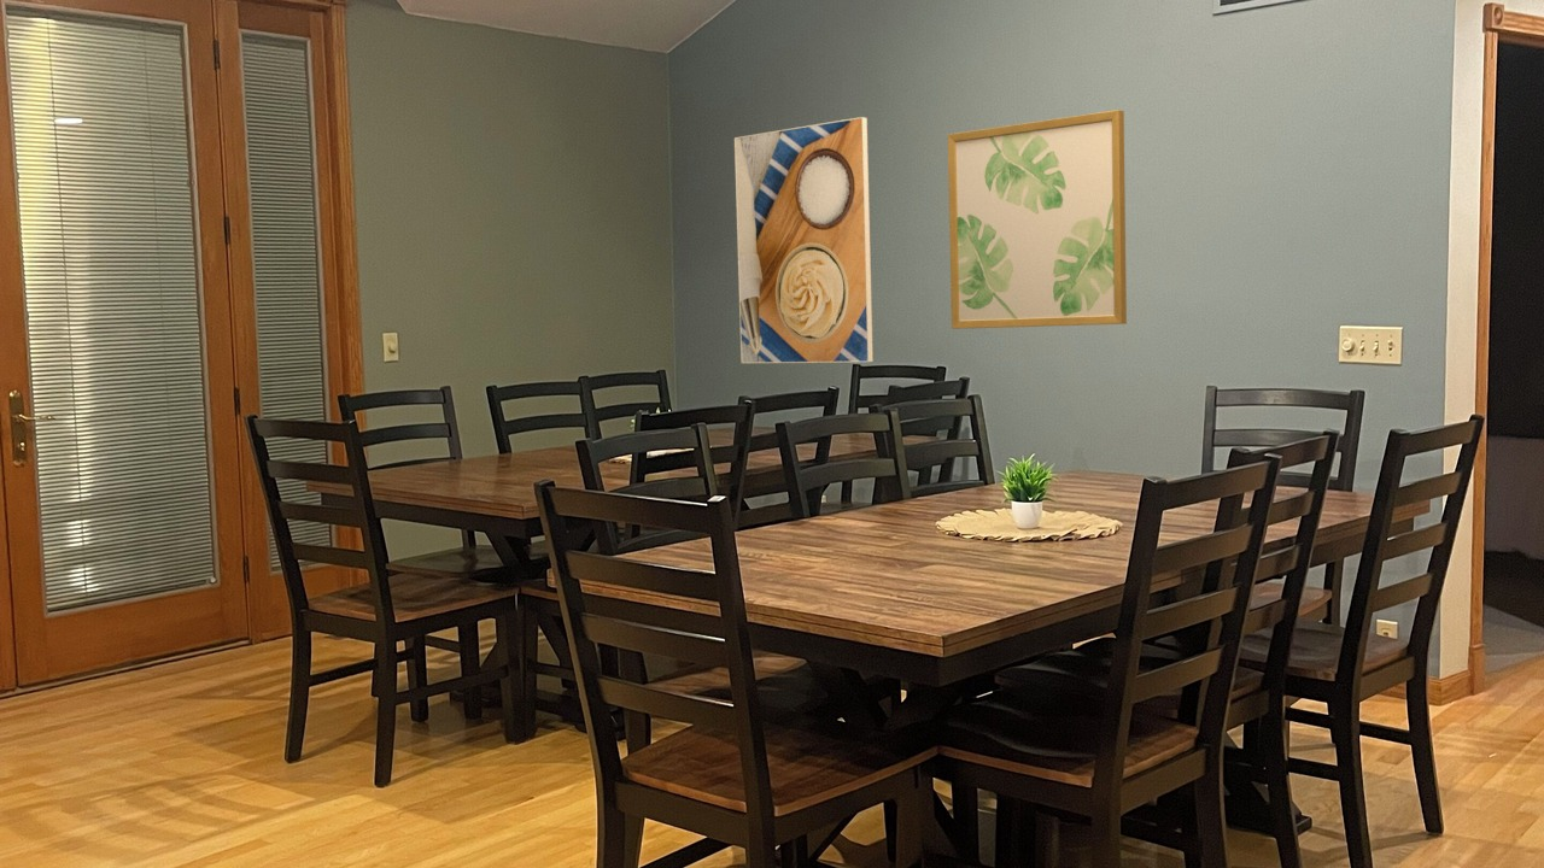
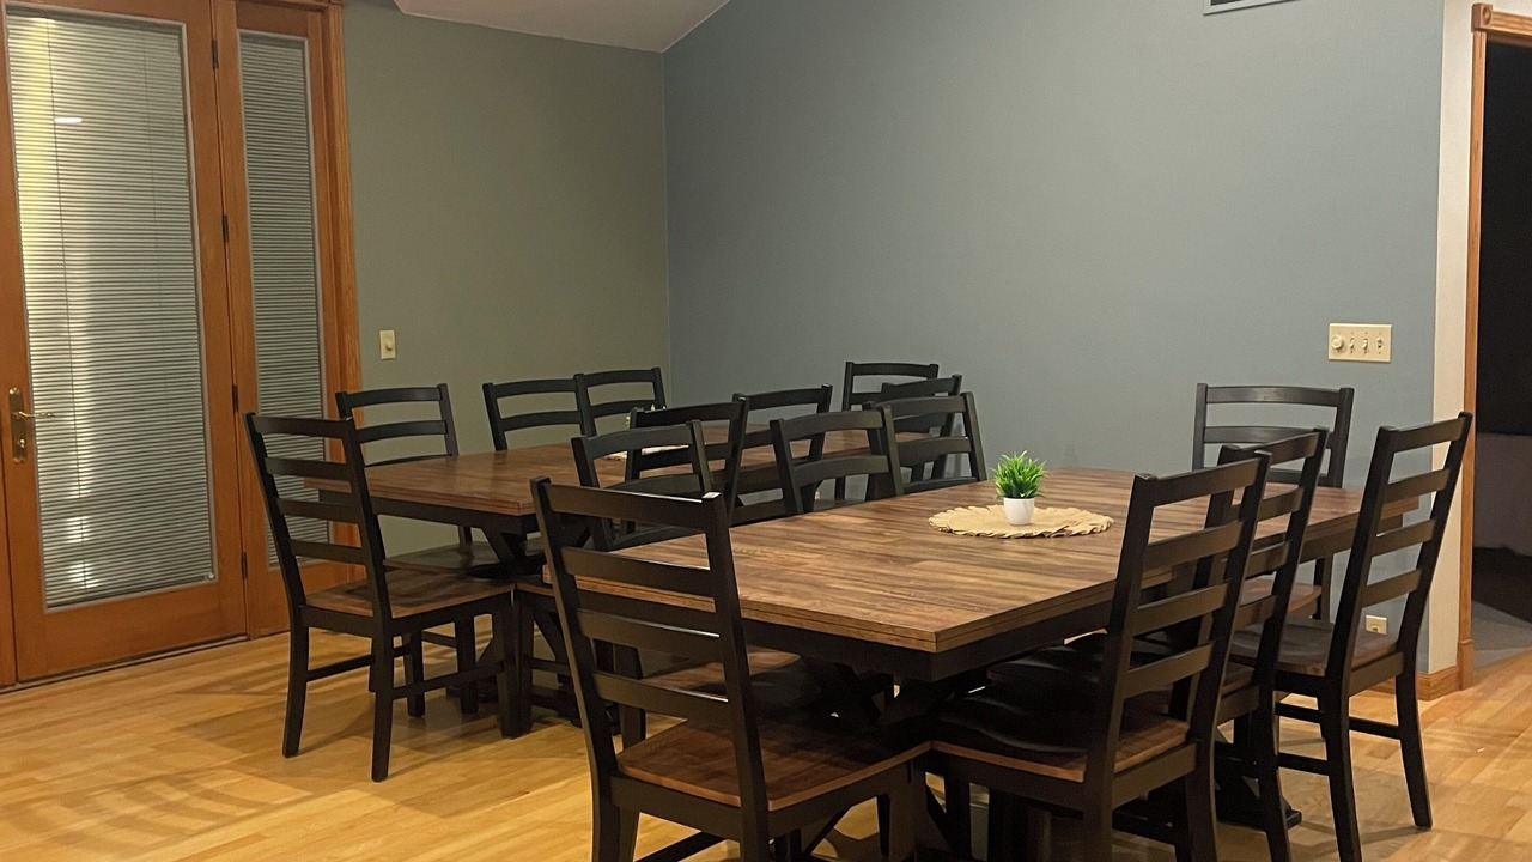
- wall art (1033, 224)
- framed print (801, 246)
